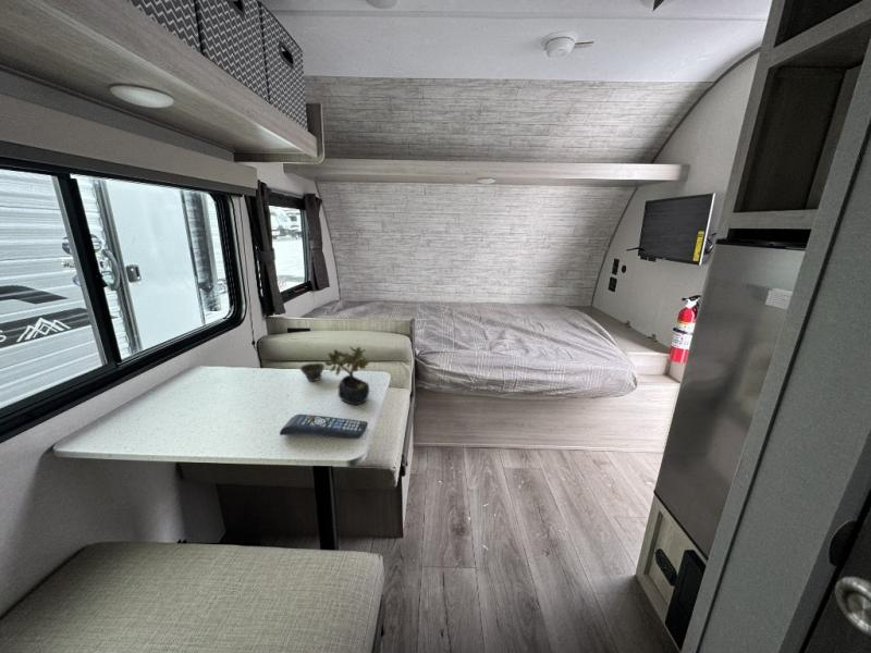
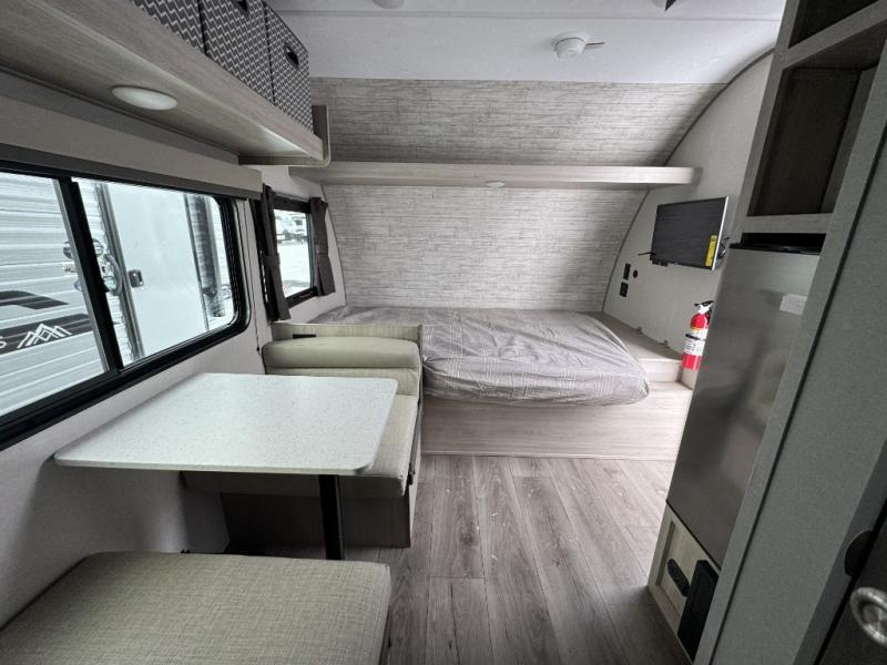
- cup (314, 373)
- remote control (324, 427)
- succulent plant (351, 373)
